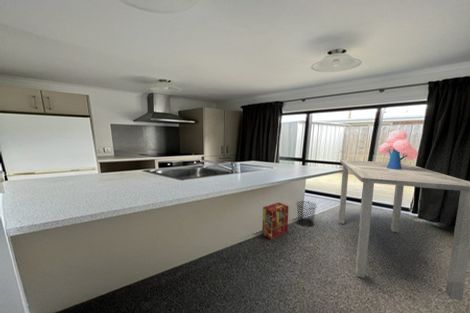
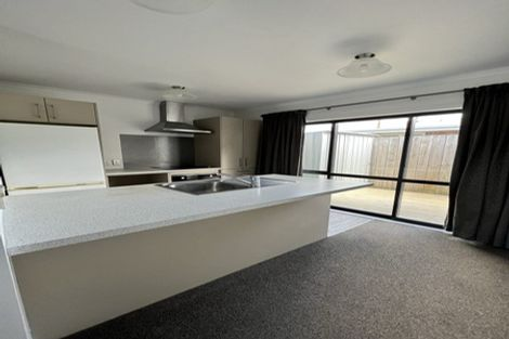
- bouquet (396, 149)
- dining table (392, 213)
- waste bin (306, 213)
- product box (275, 220)
